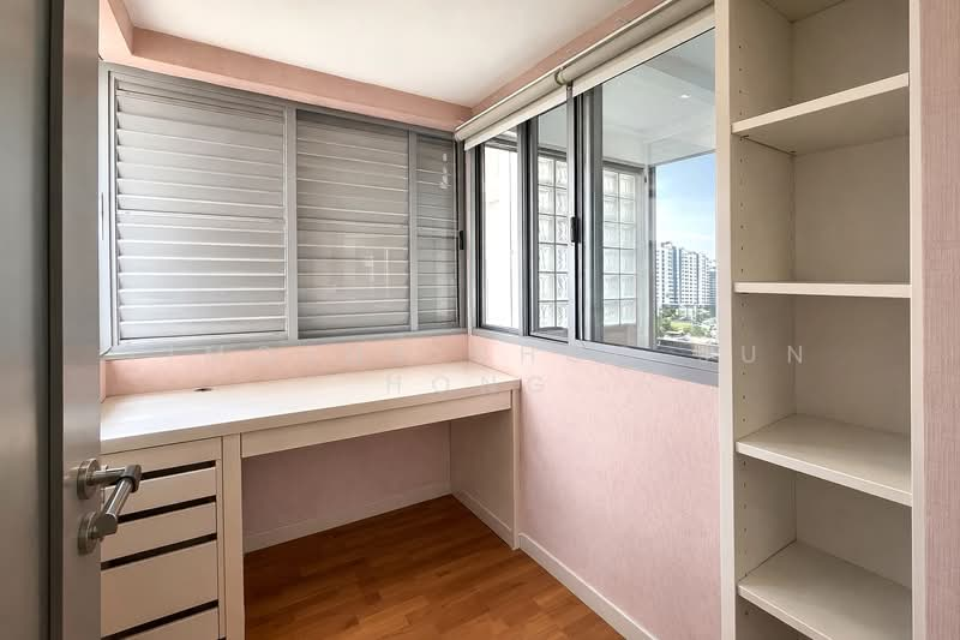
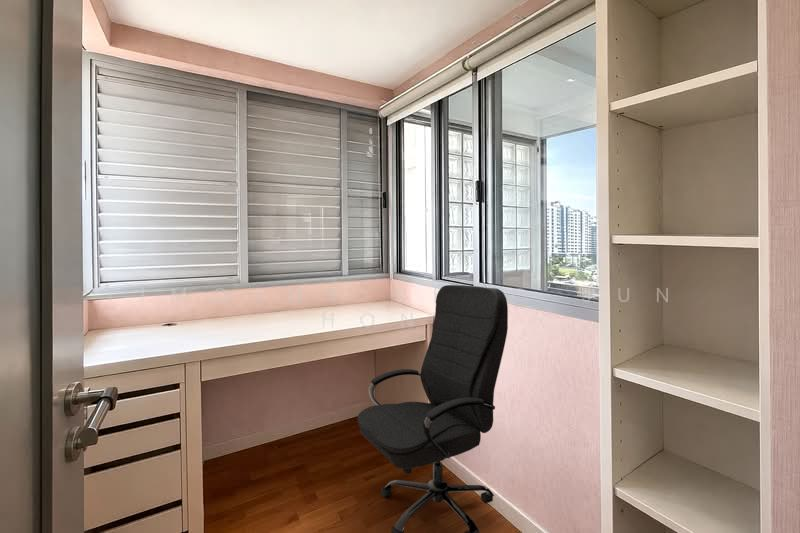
+ office chair (429, 399)
